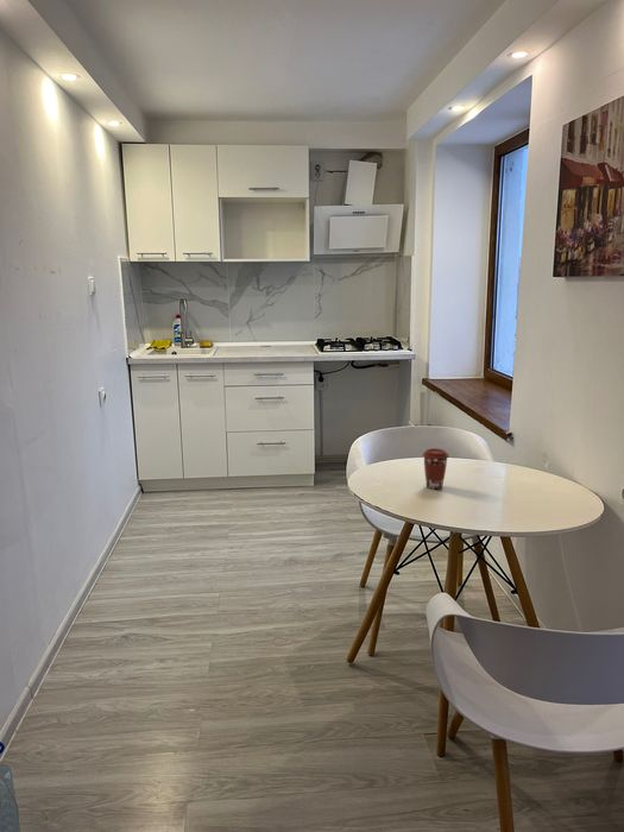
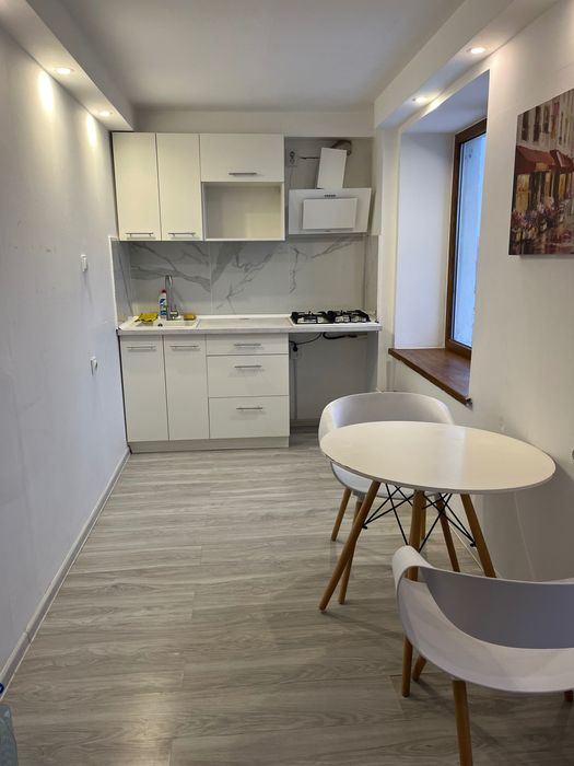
- coffee cup (435, 468)
